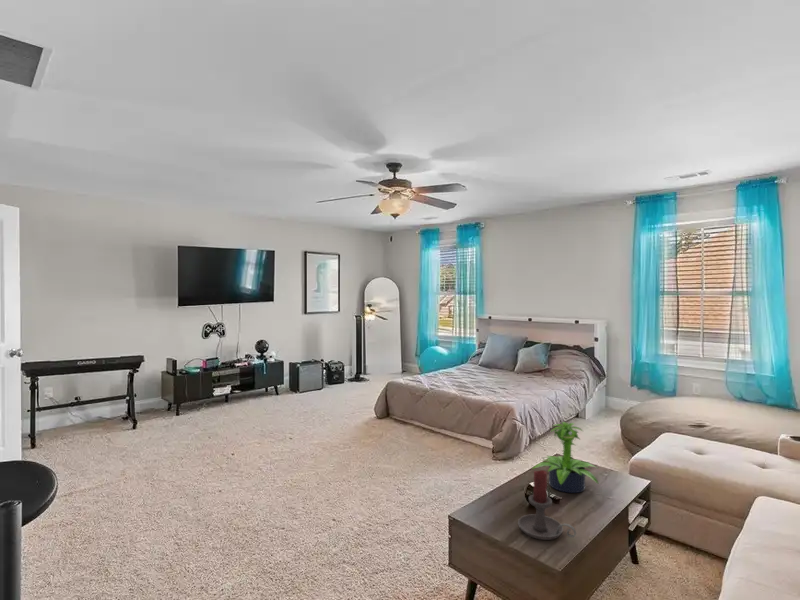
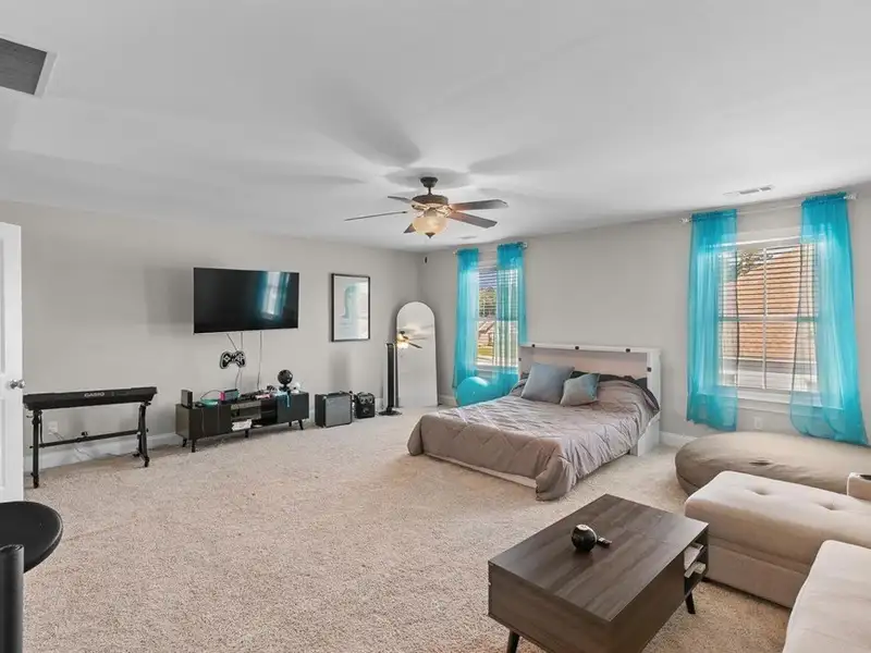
- candle holder (546, 501)
- potted plant (565, 453)
